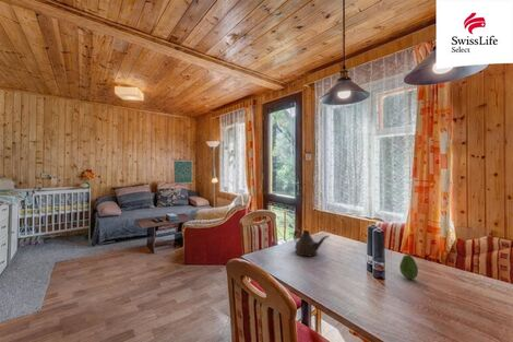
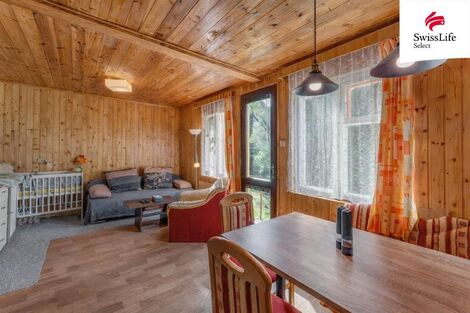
- wall art (182, 172)
- fruit (408, 267)
- teapot (310, 243)
